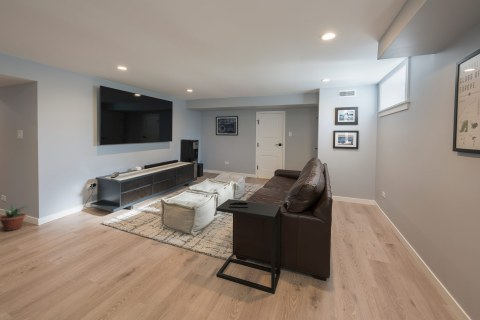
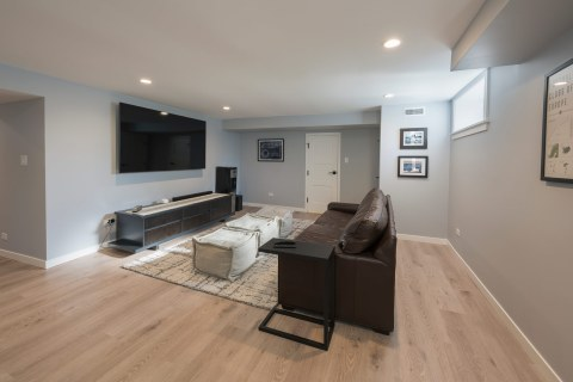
- potted plant (15, 216)
